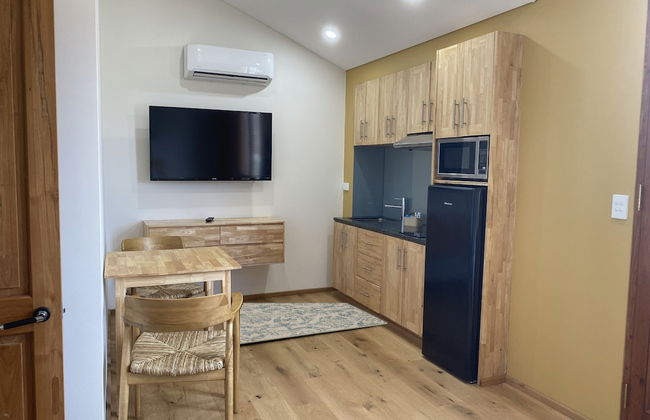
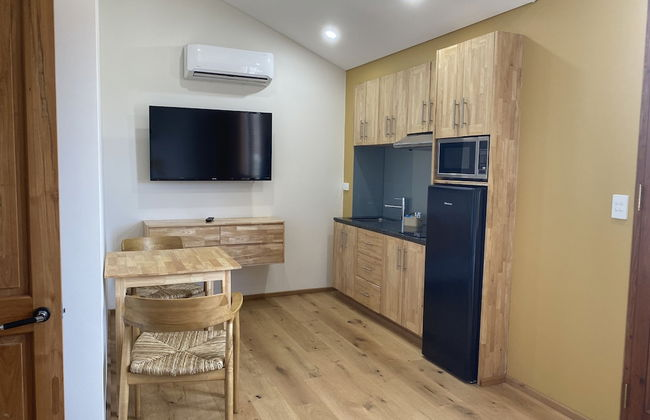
- rug (270, 316)
